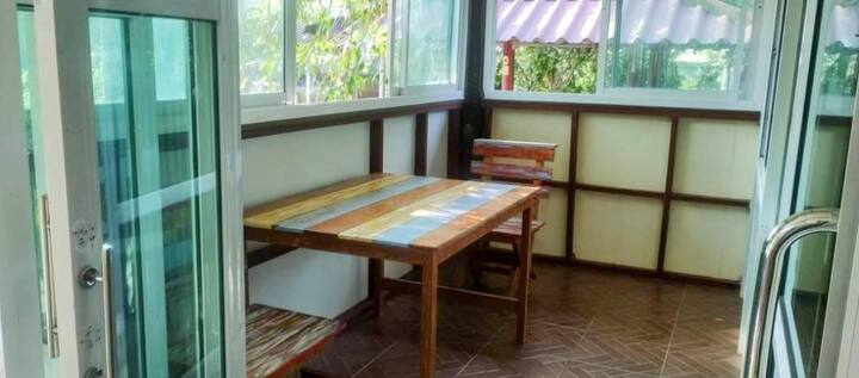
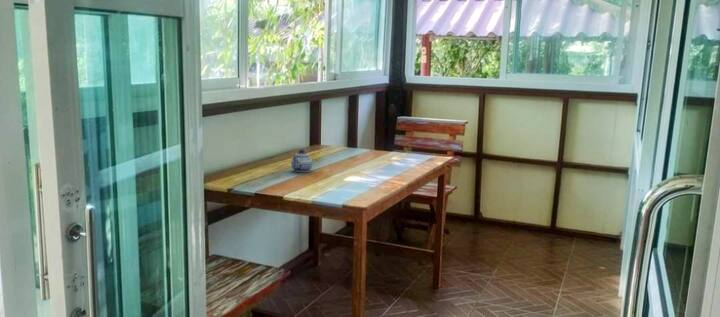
+ teapot (301, 160)
